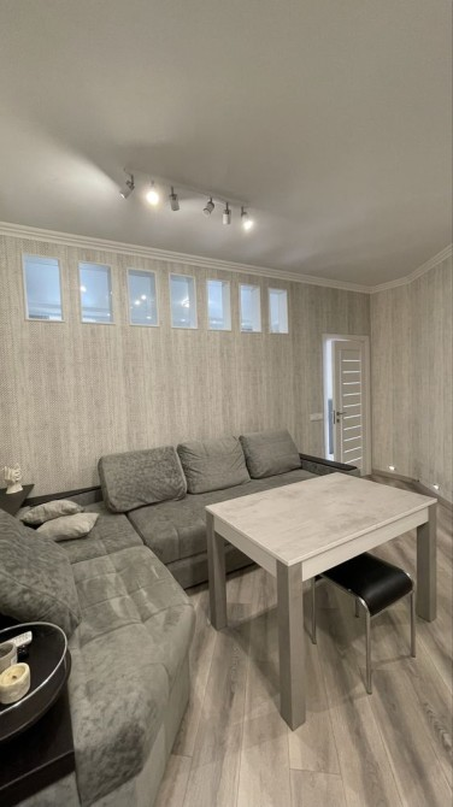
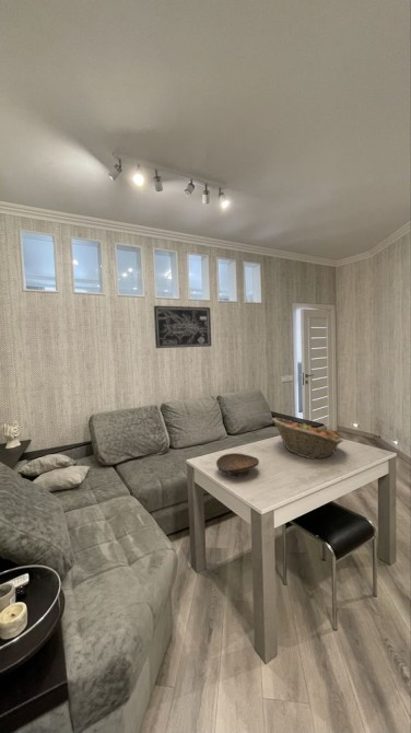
+ wall art (184, 327)
+ fruit basket (305, 434)
+ decorative bowl (237, 465)
